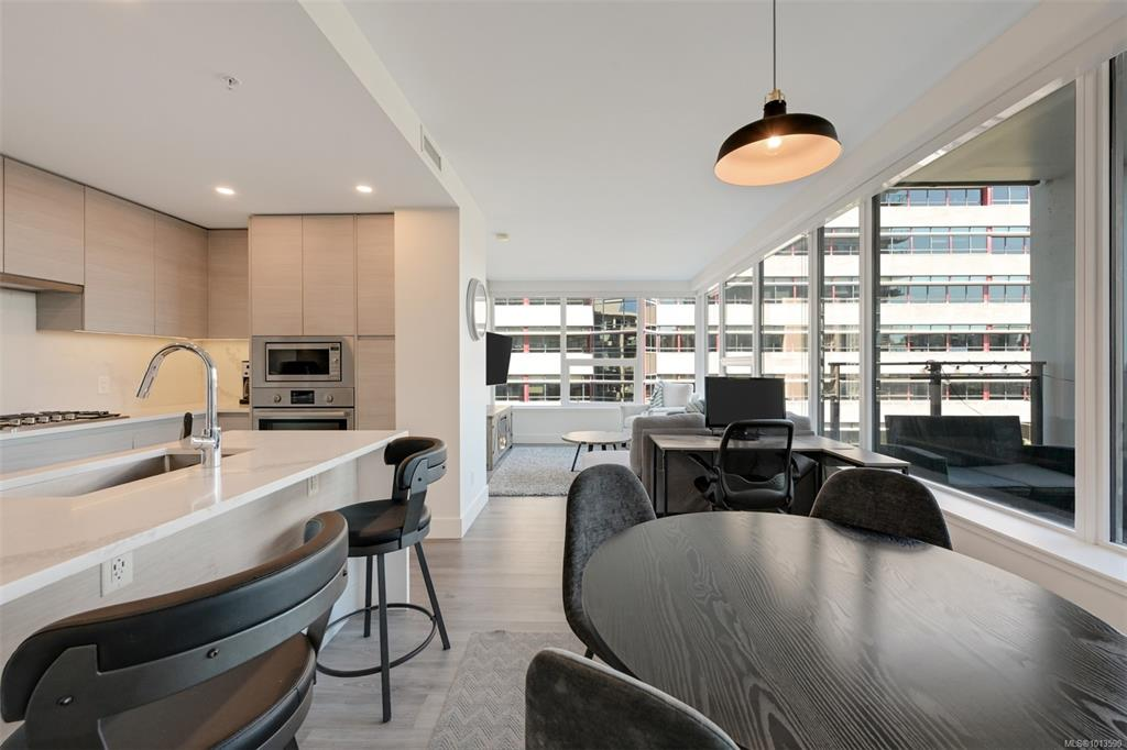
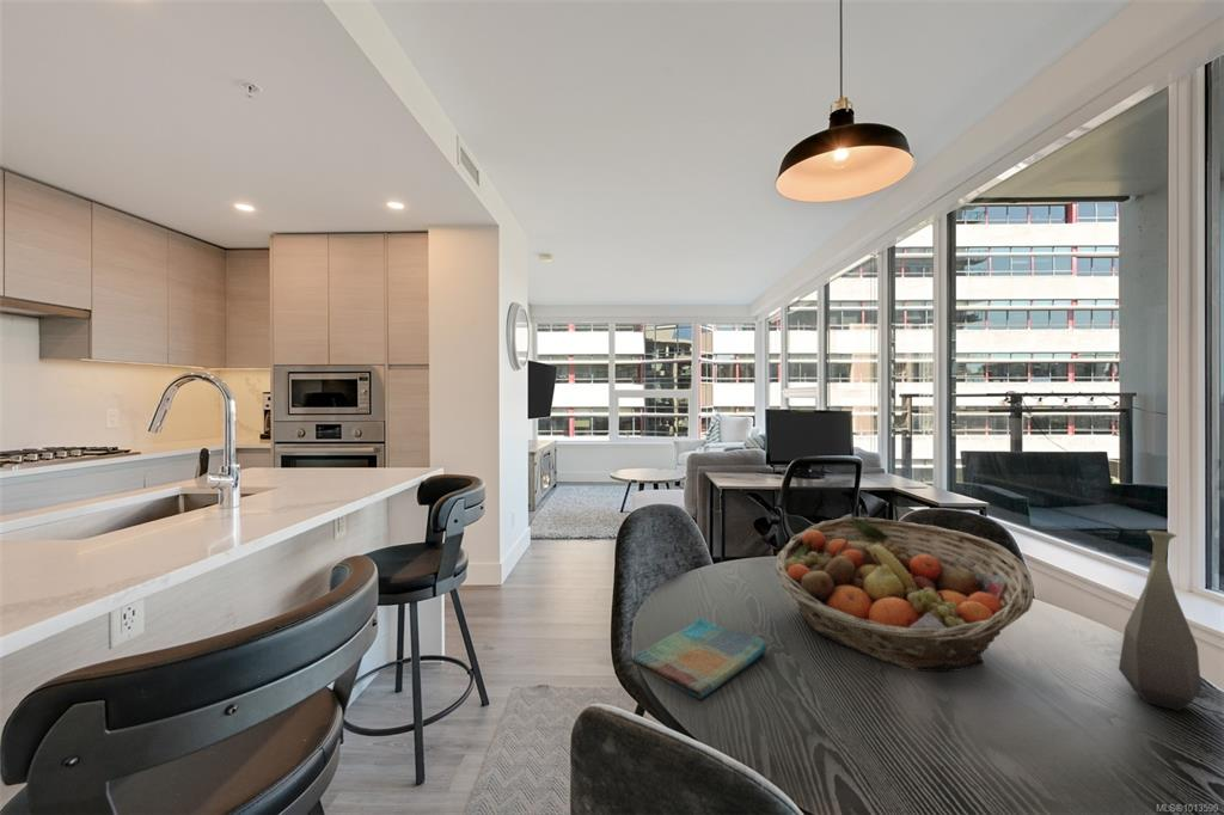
+ bottle (1157, 615)
+ dish towel (700, 651)
+ fruit basket (887, 582)
